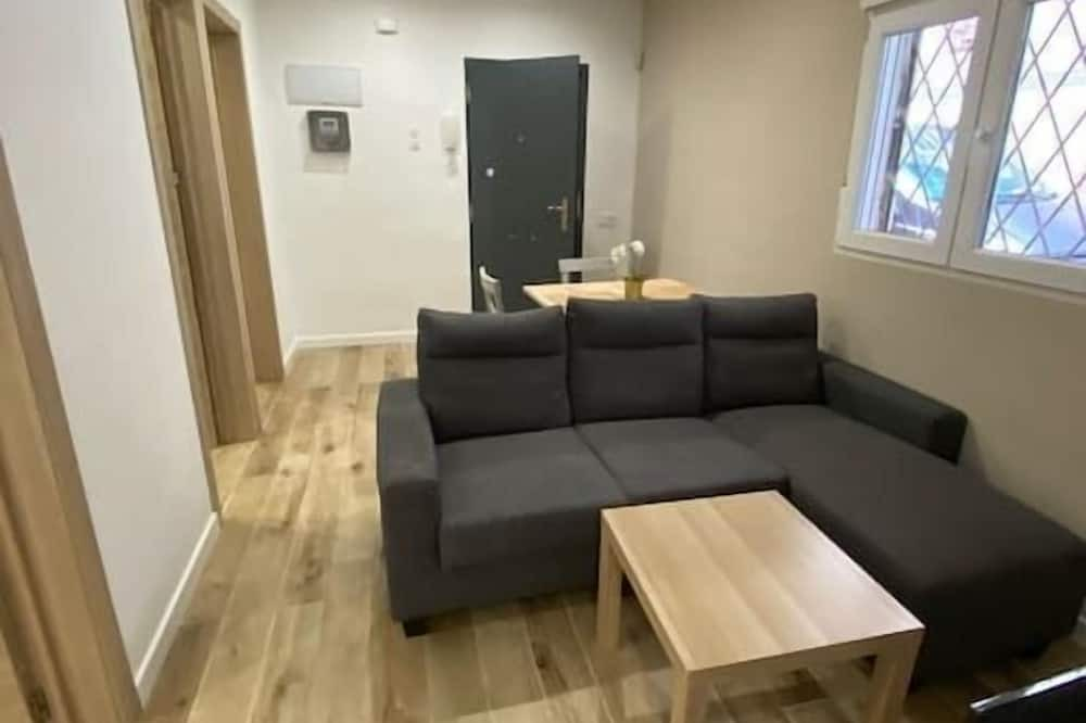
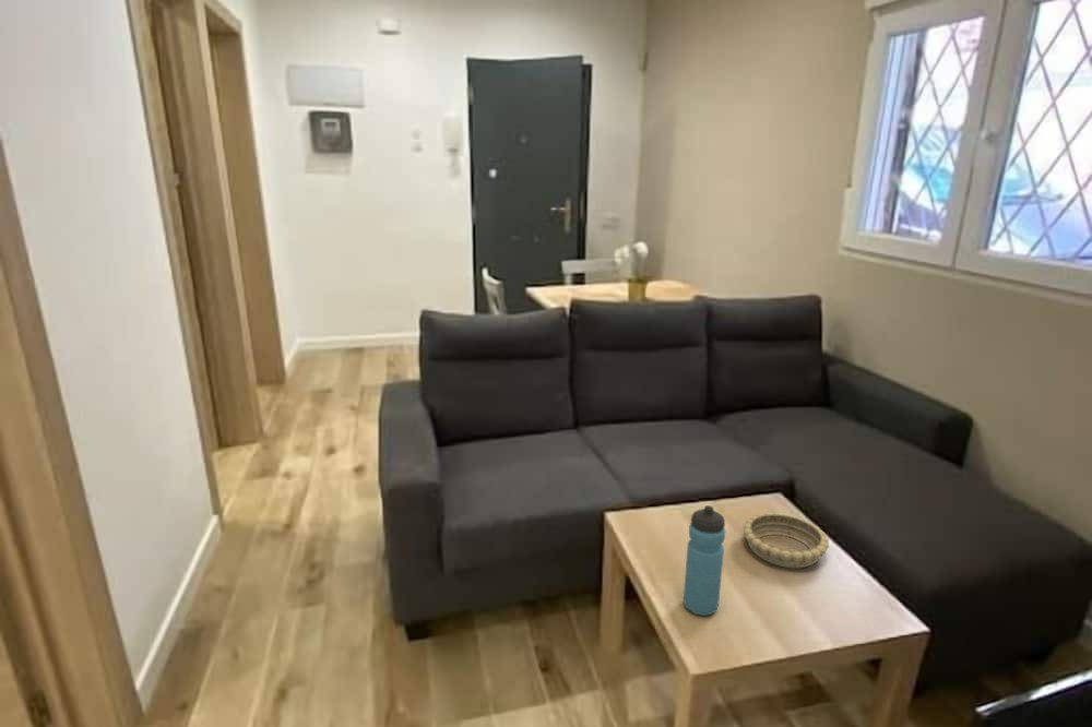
+ water bottle (704, 558)
+ decorative bowl (784, 535)
